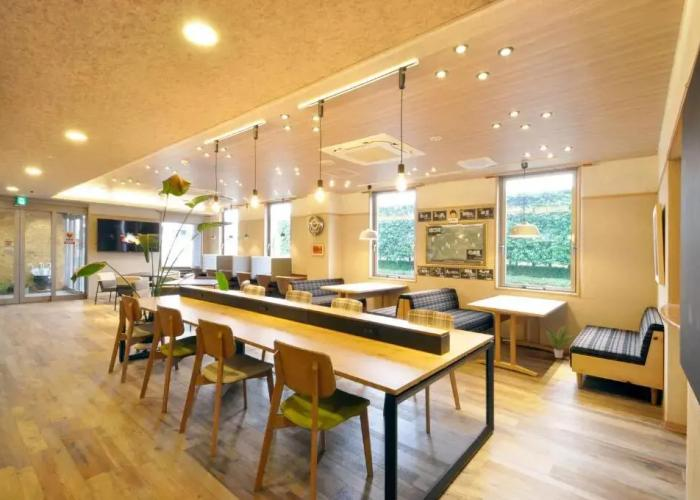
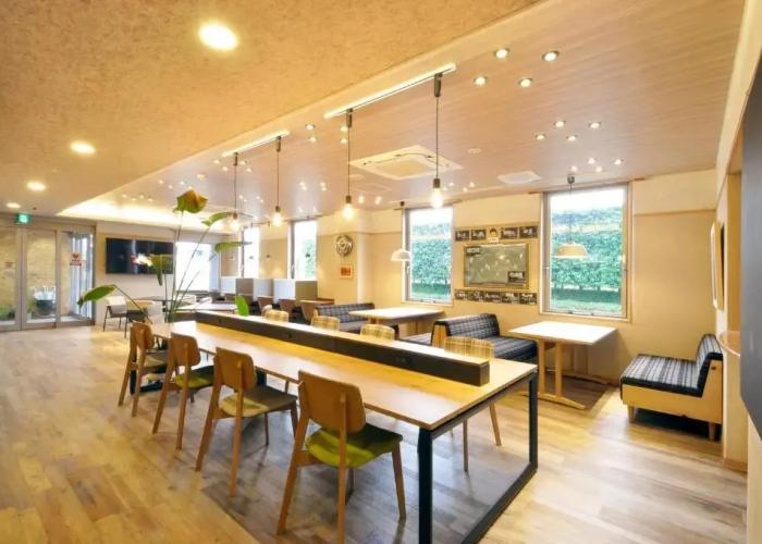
- potted plant (558, 341)
